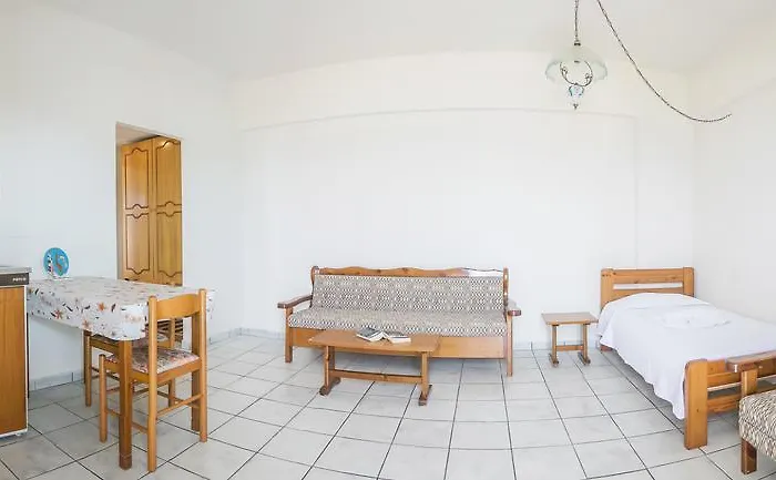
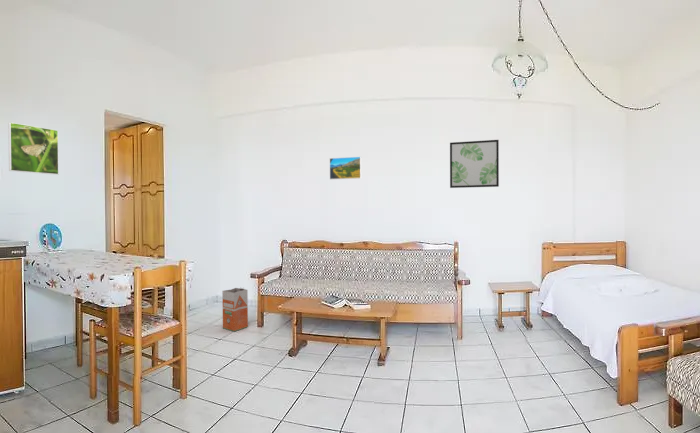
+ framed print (34, 149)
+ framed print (345, 168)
+ waste bin (236, 307)
+ wall art (473, 164)
